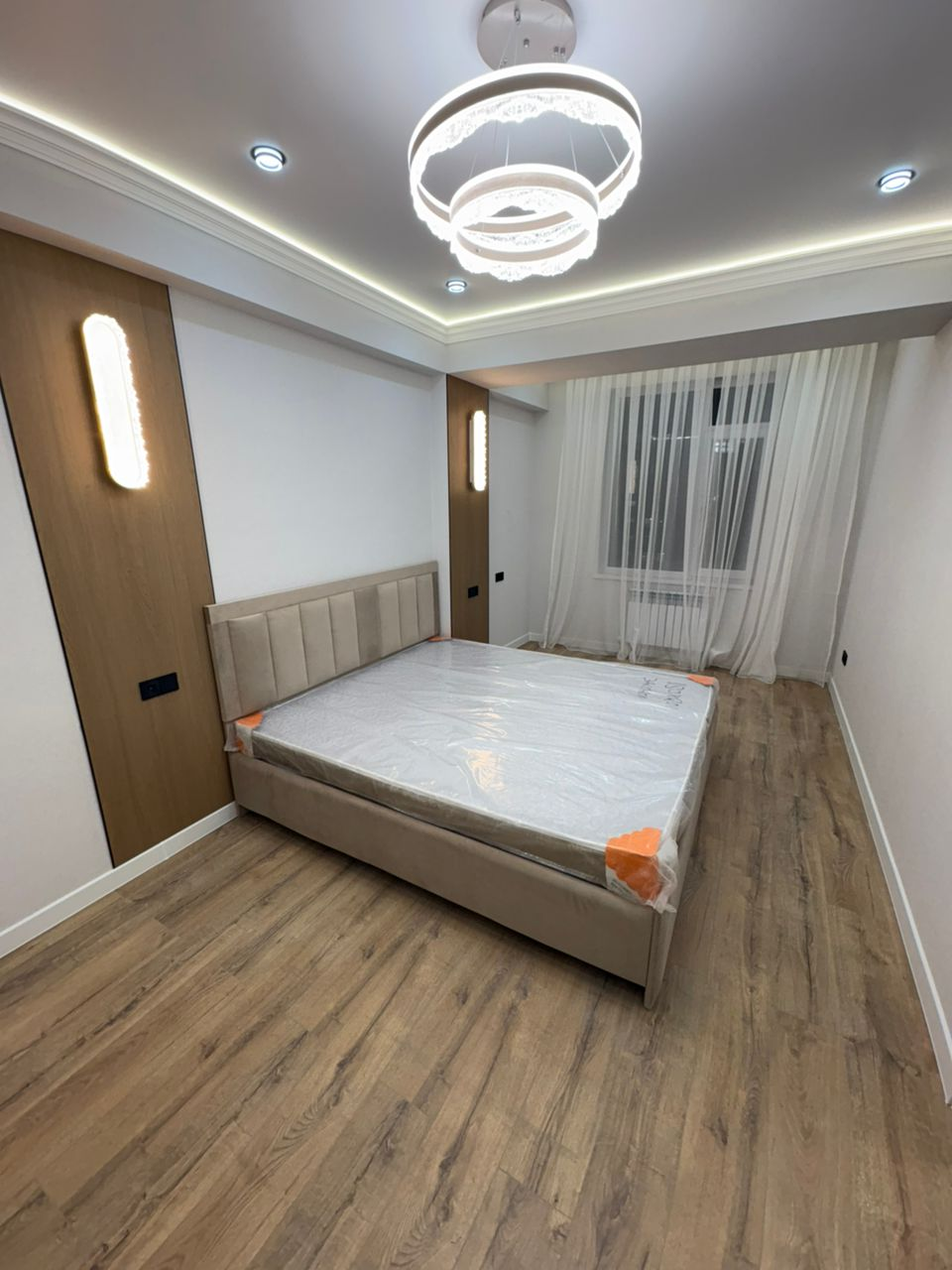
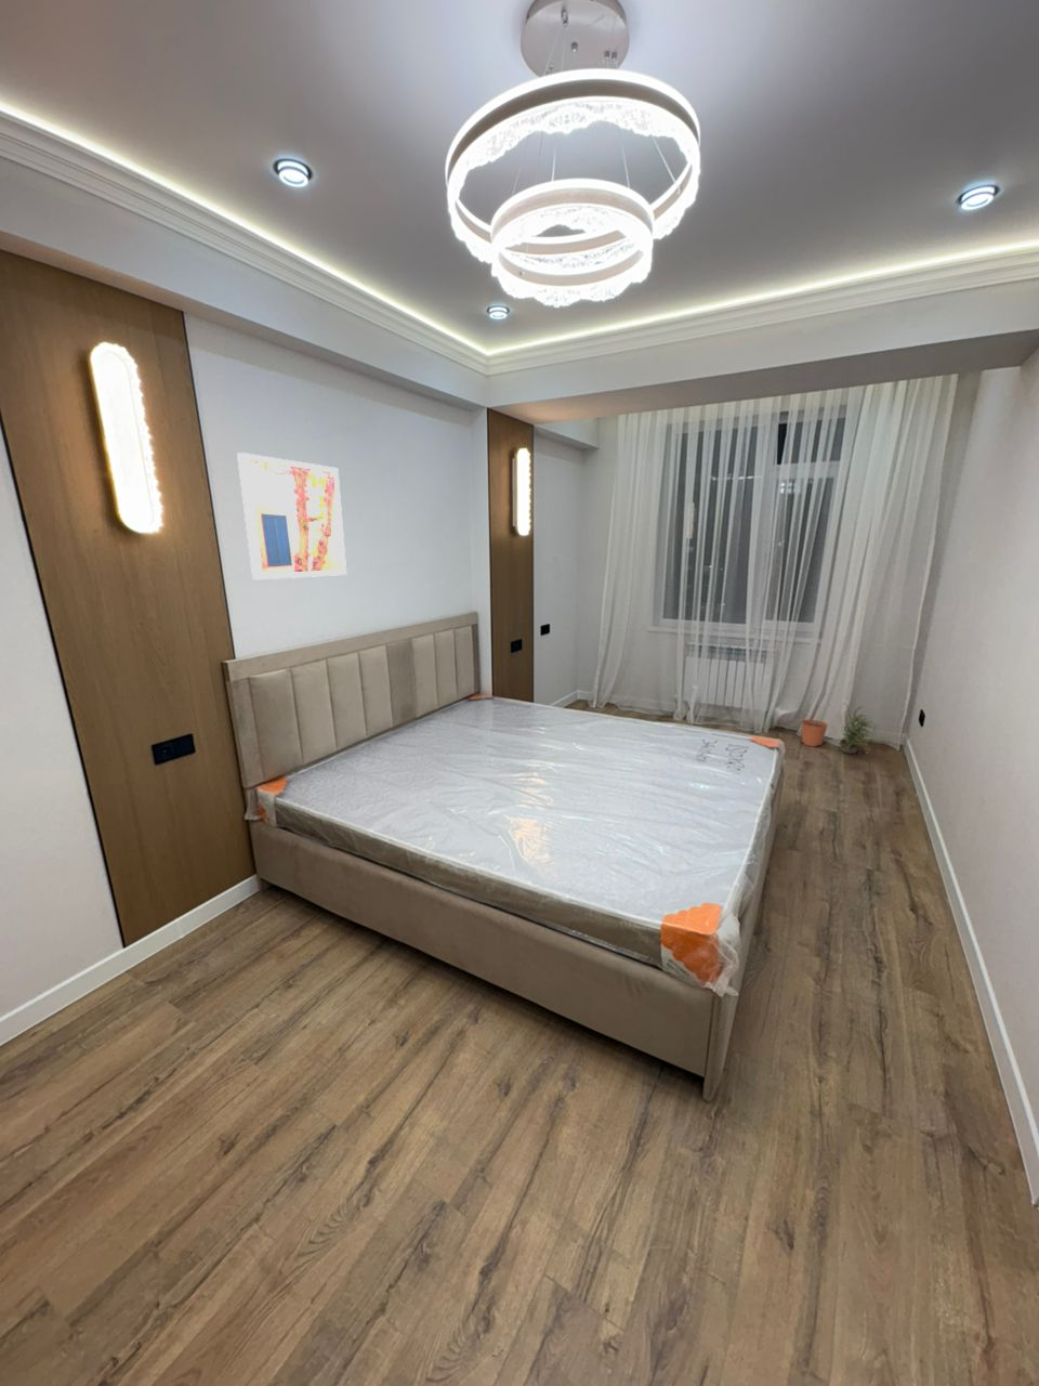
+ plant pot (813, 728)
+ potted plant (855, 730)
+ wall art (298, 519)
